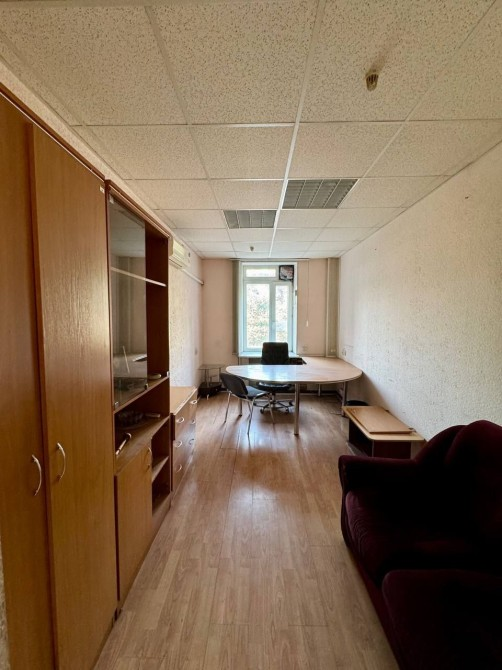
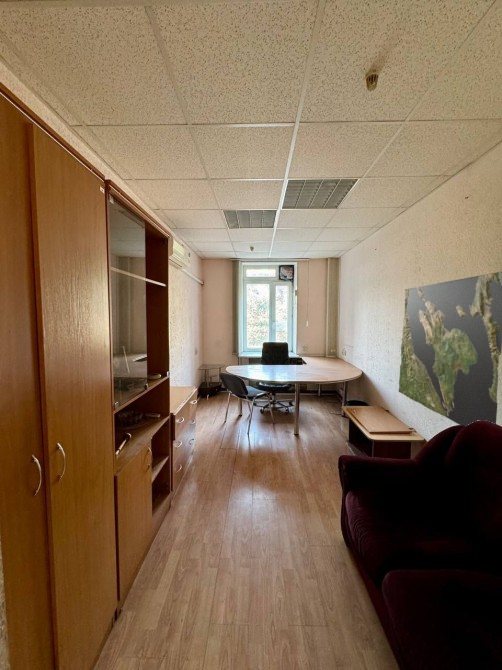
+ world map (437, 347)
